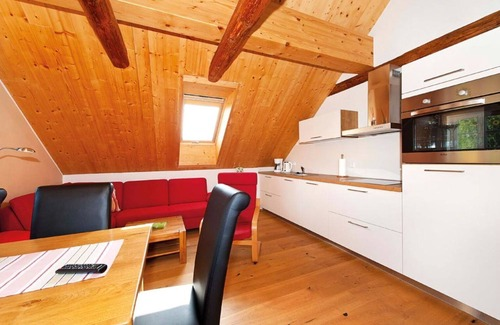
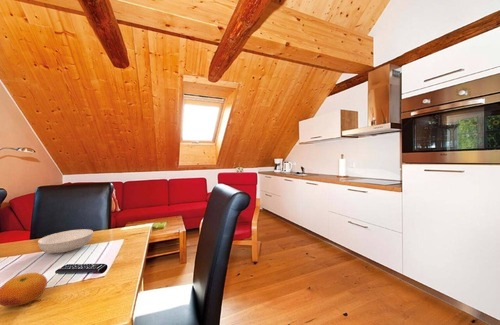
+ serving bowl (67, 242)
+ fruit (23, 289)
